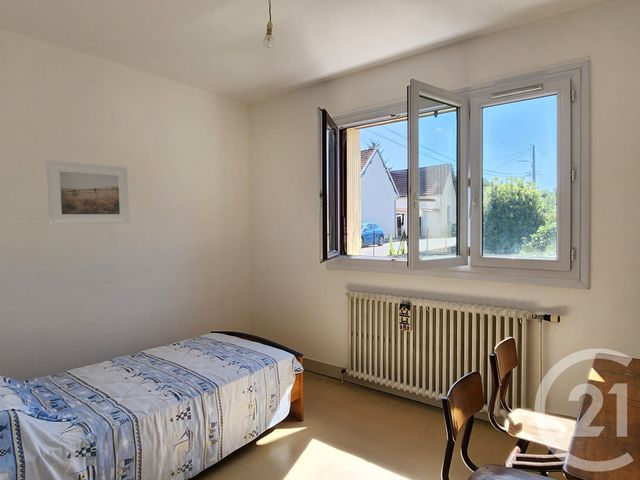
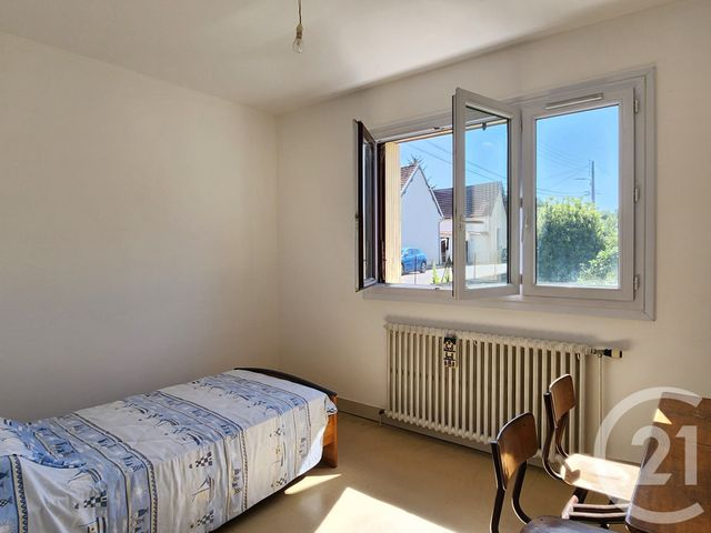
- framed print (91, 194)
